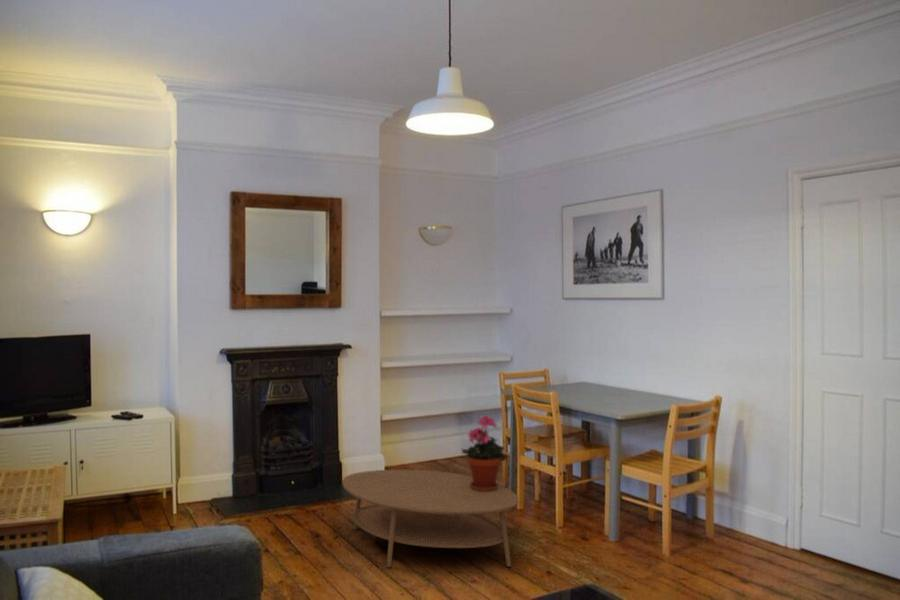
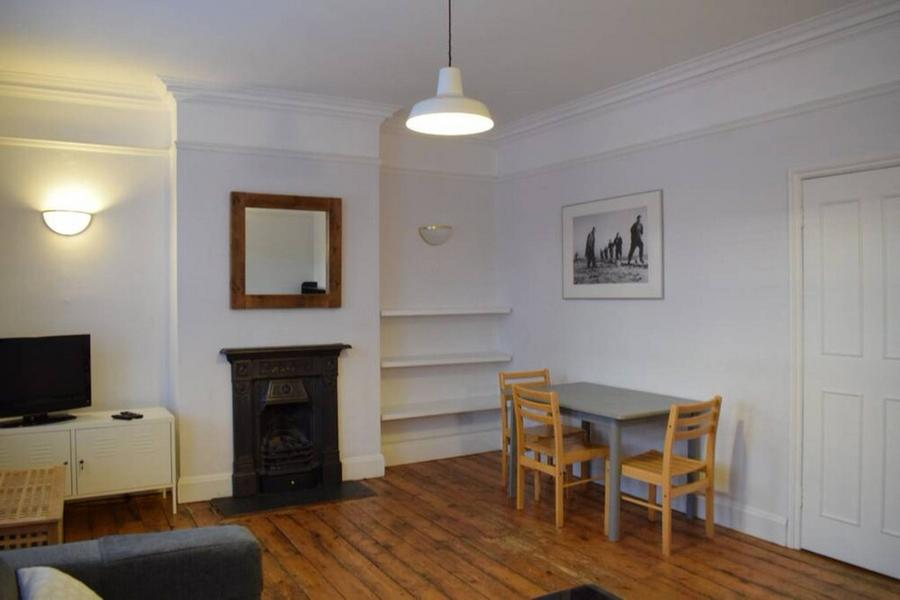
- coffee table (426, 517)
- potted plant (483, 451)
